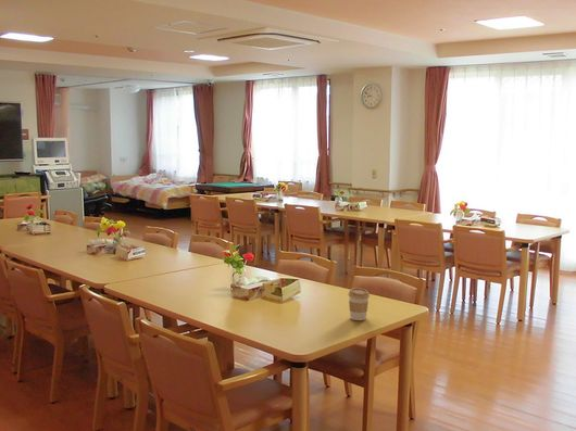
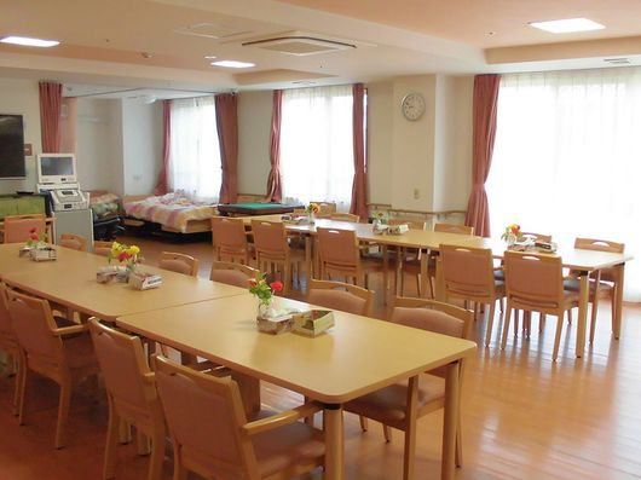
- coffee cup (358, 304)
